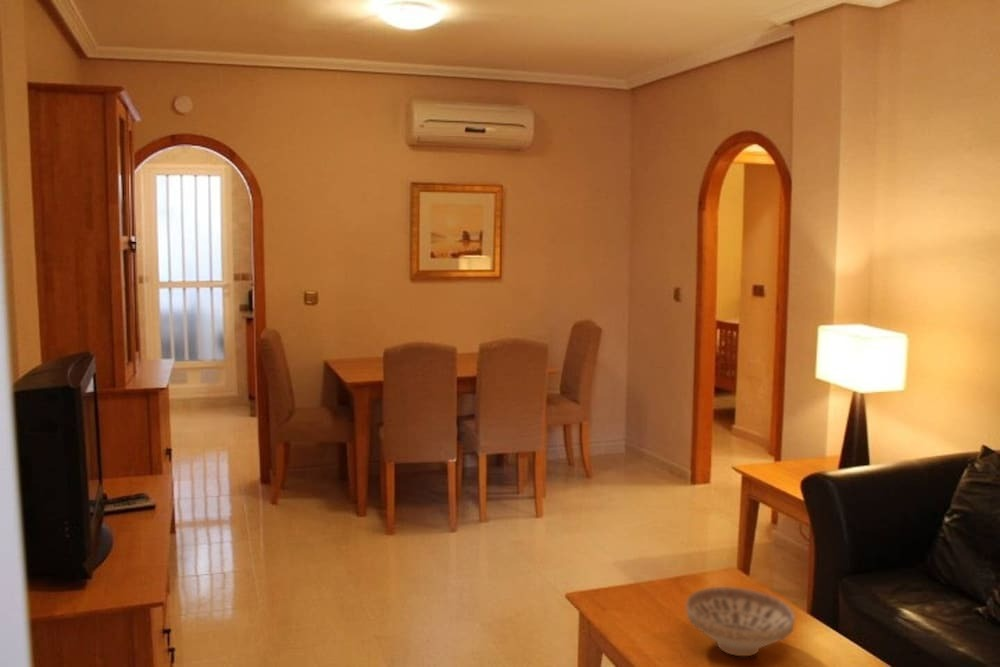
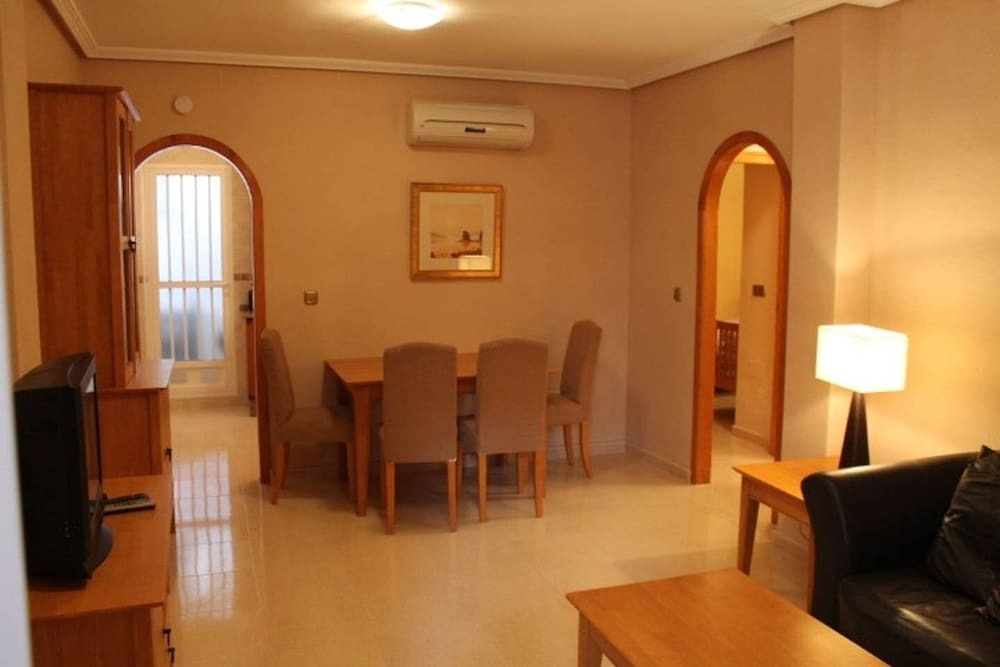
- decorative bowl (739, 627)
